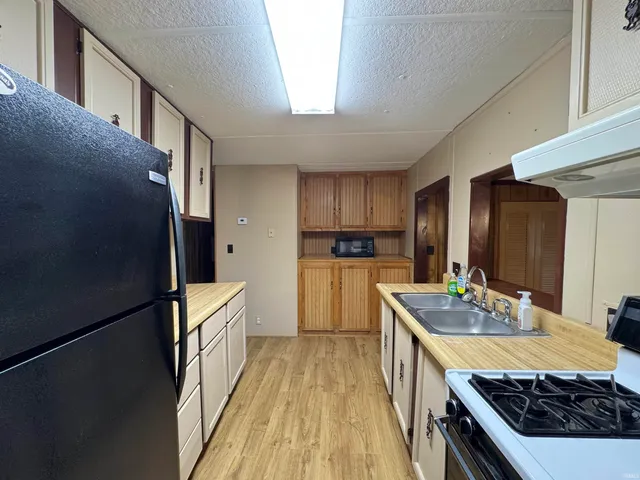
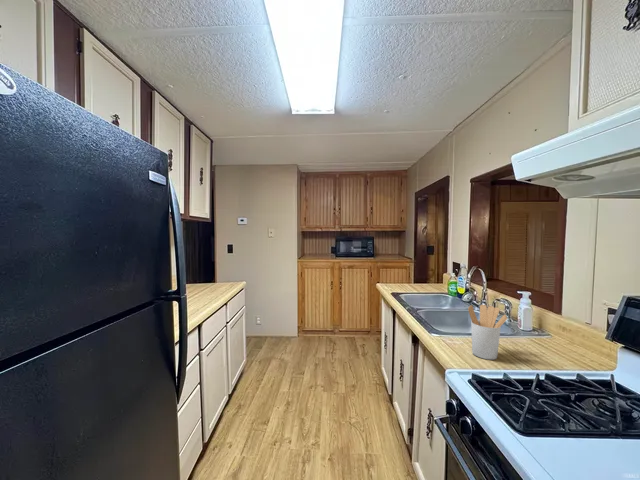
+ utensil holder (486, 329)
